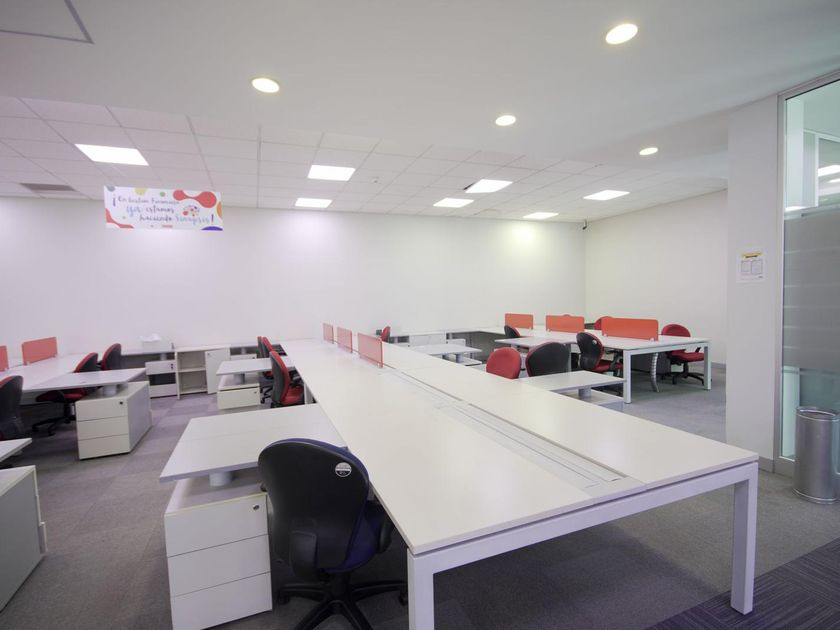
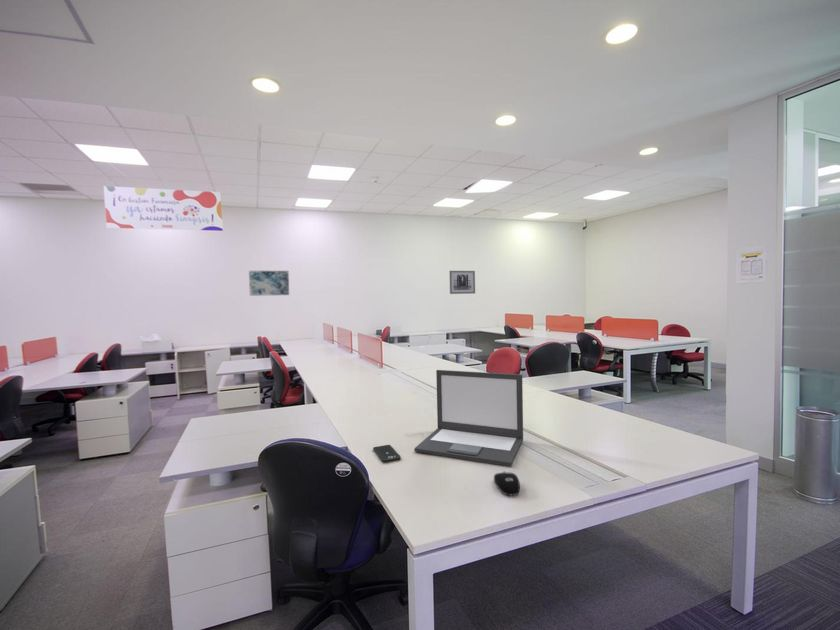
+ laptop (469, 411)
+ wall art (269, 283)
+ computer mouse (507, 481)
+ wall art (462, 282)
+ smartphone (386, 452)
